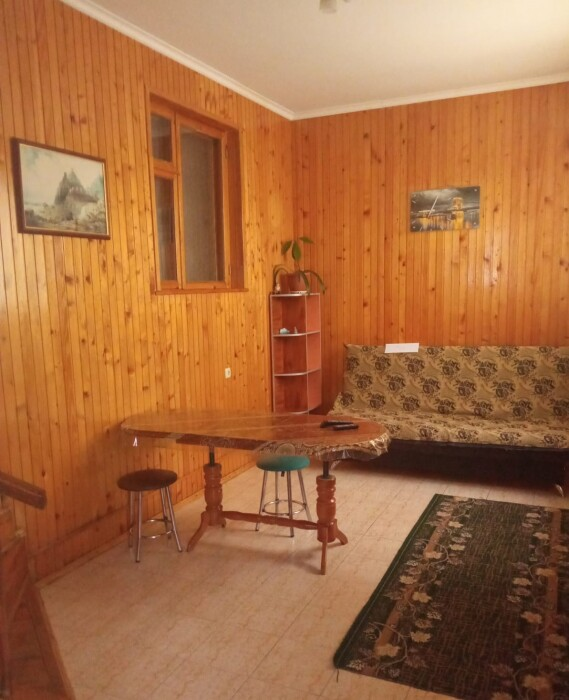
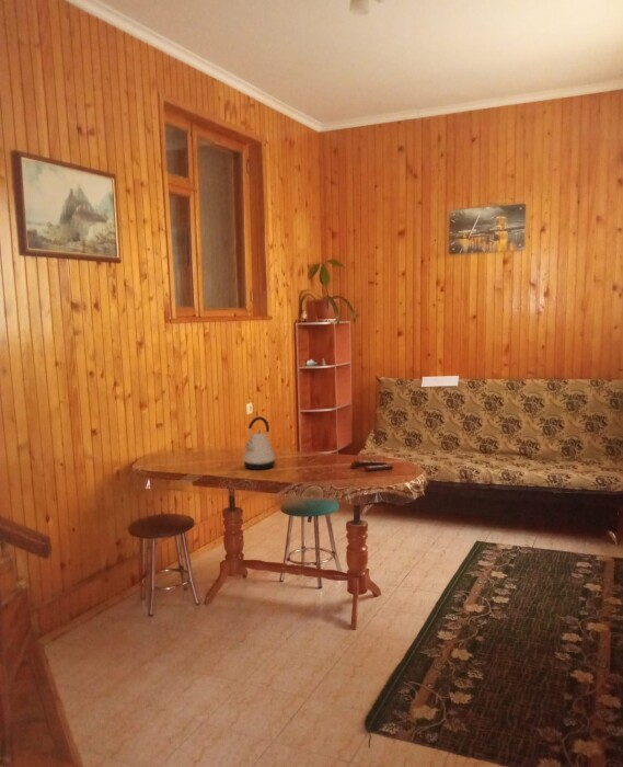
+ kettle (257, 442)
